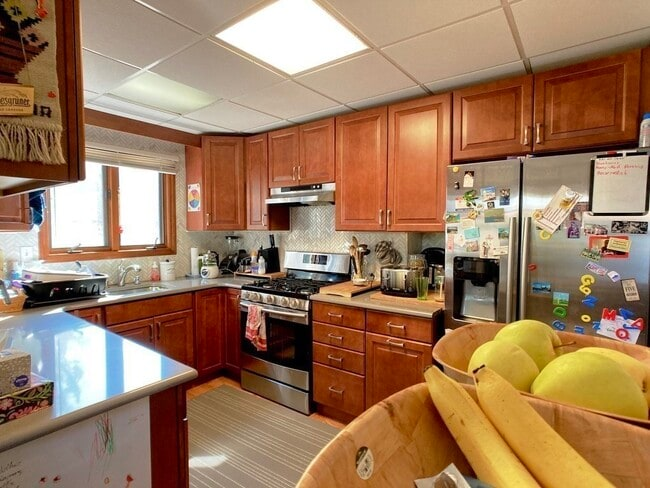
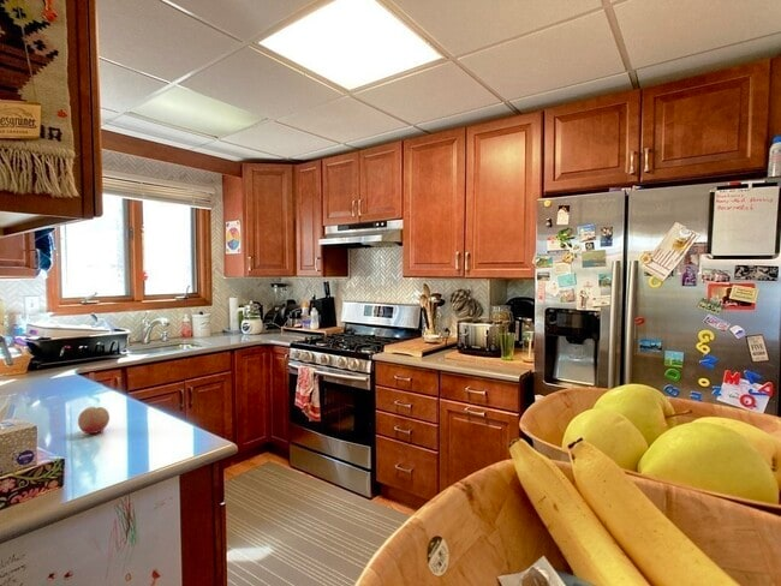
+ fruit (94, 419)
